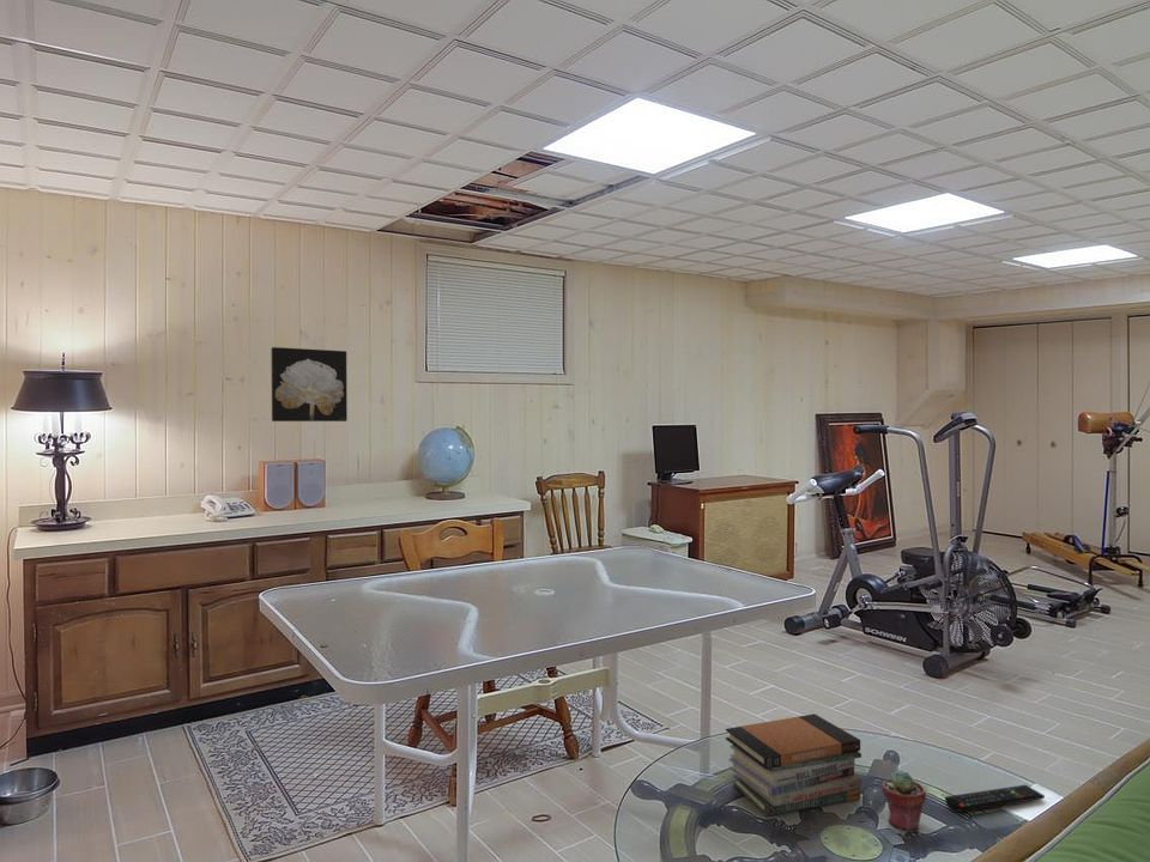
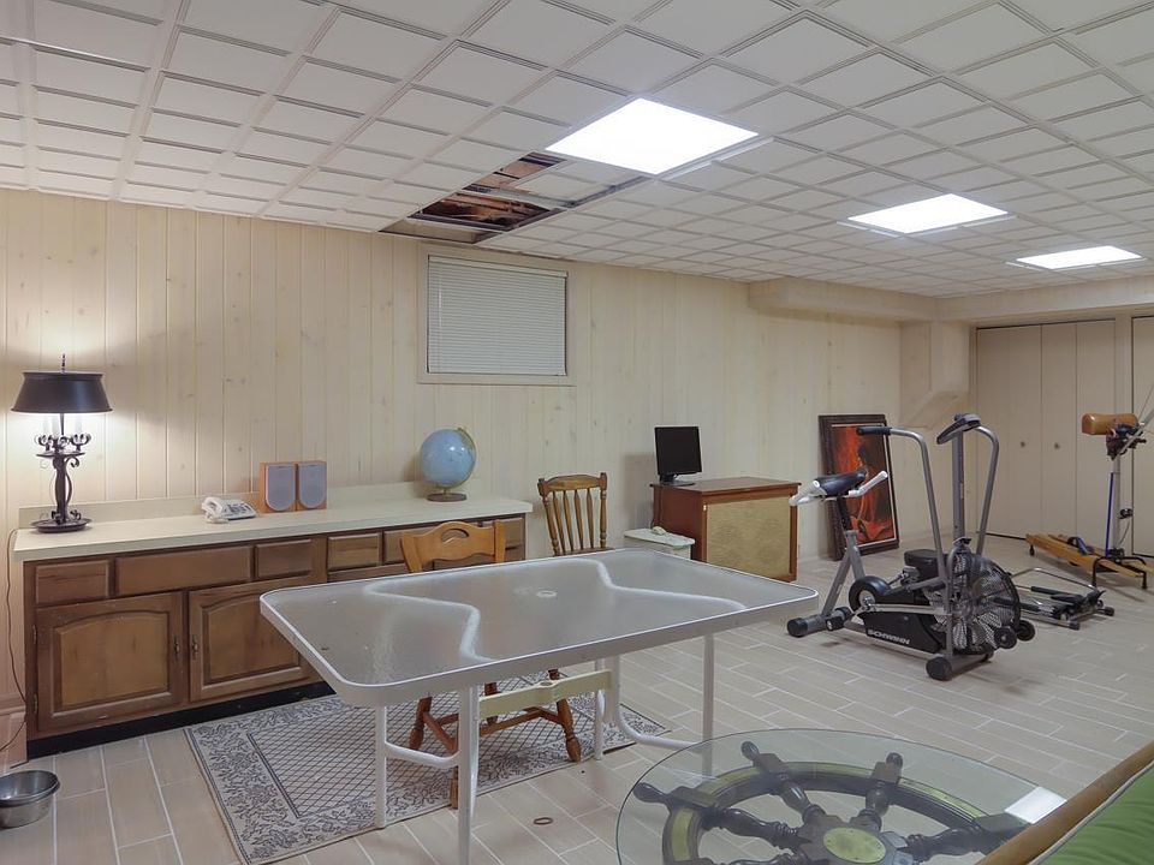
- wall art (309, 384)
- potted succulent (903, 797)
- remote control (993, 799)
- book stack (792, 763)
